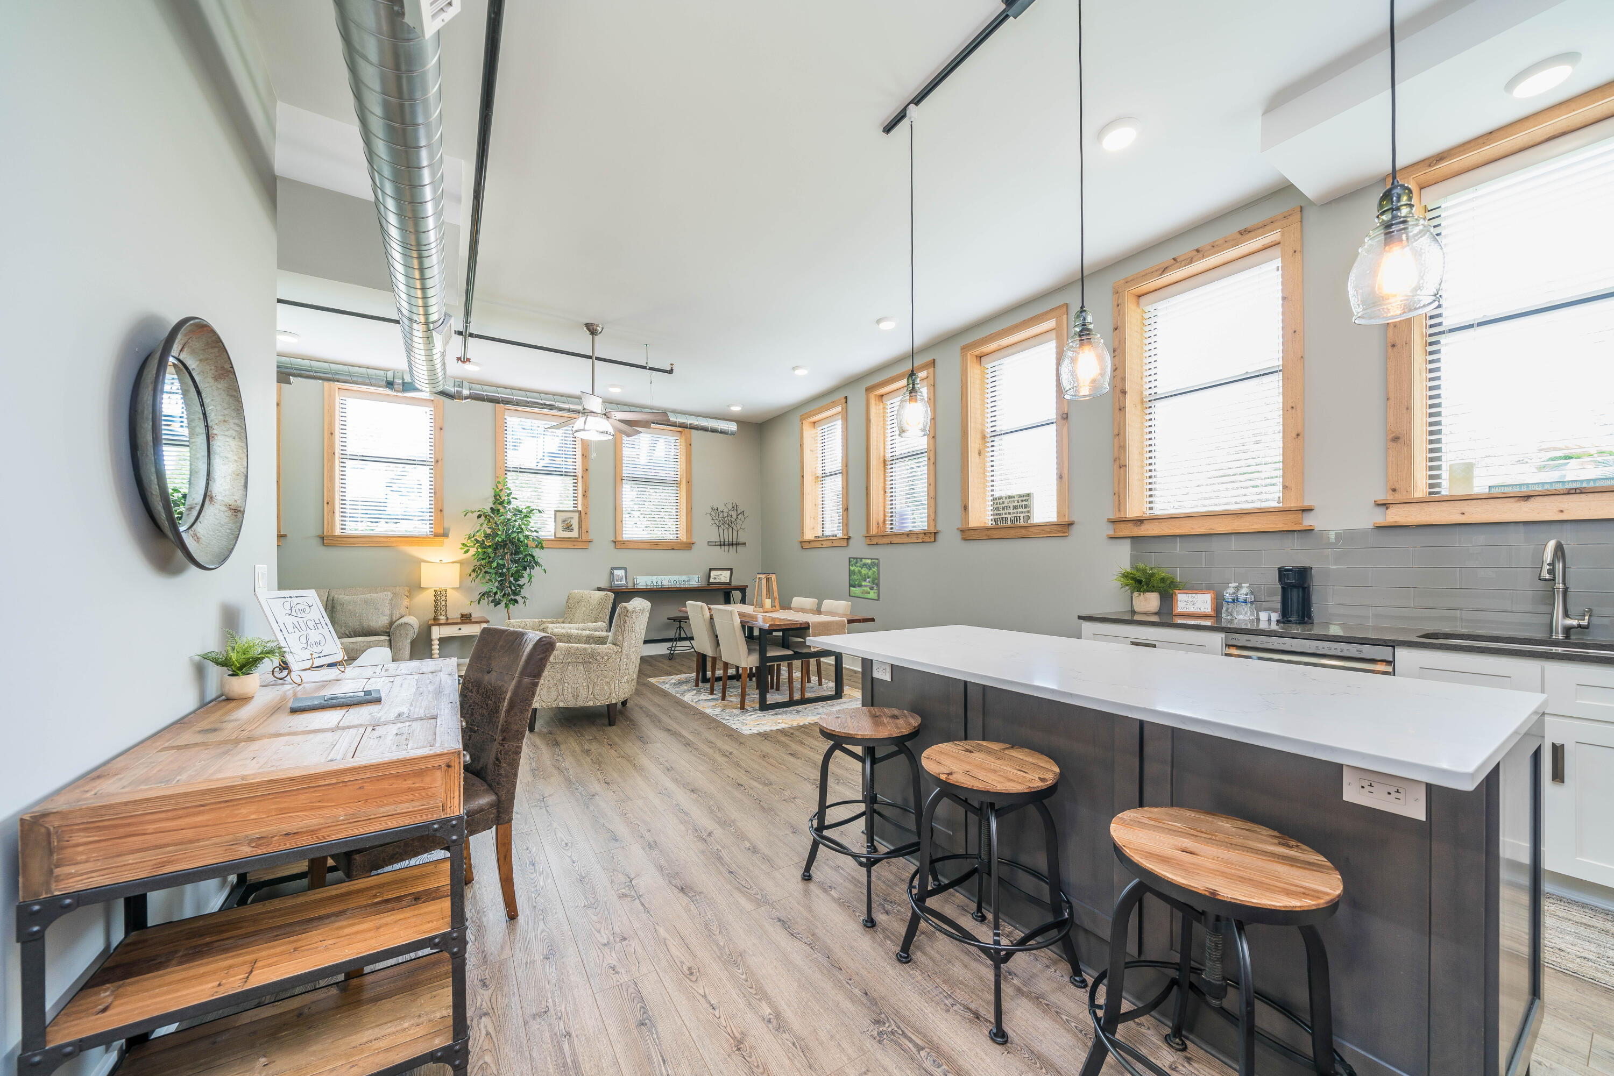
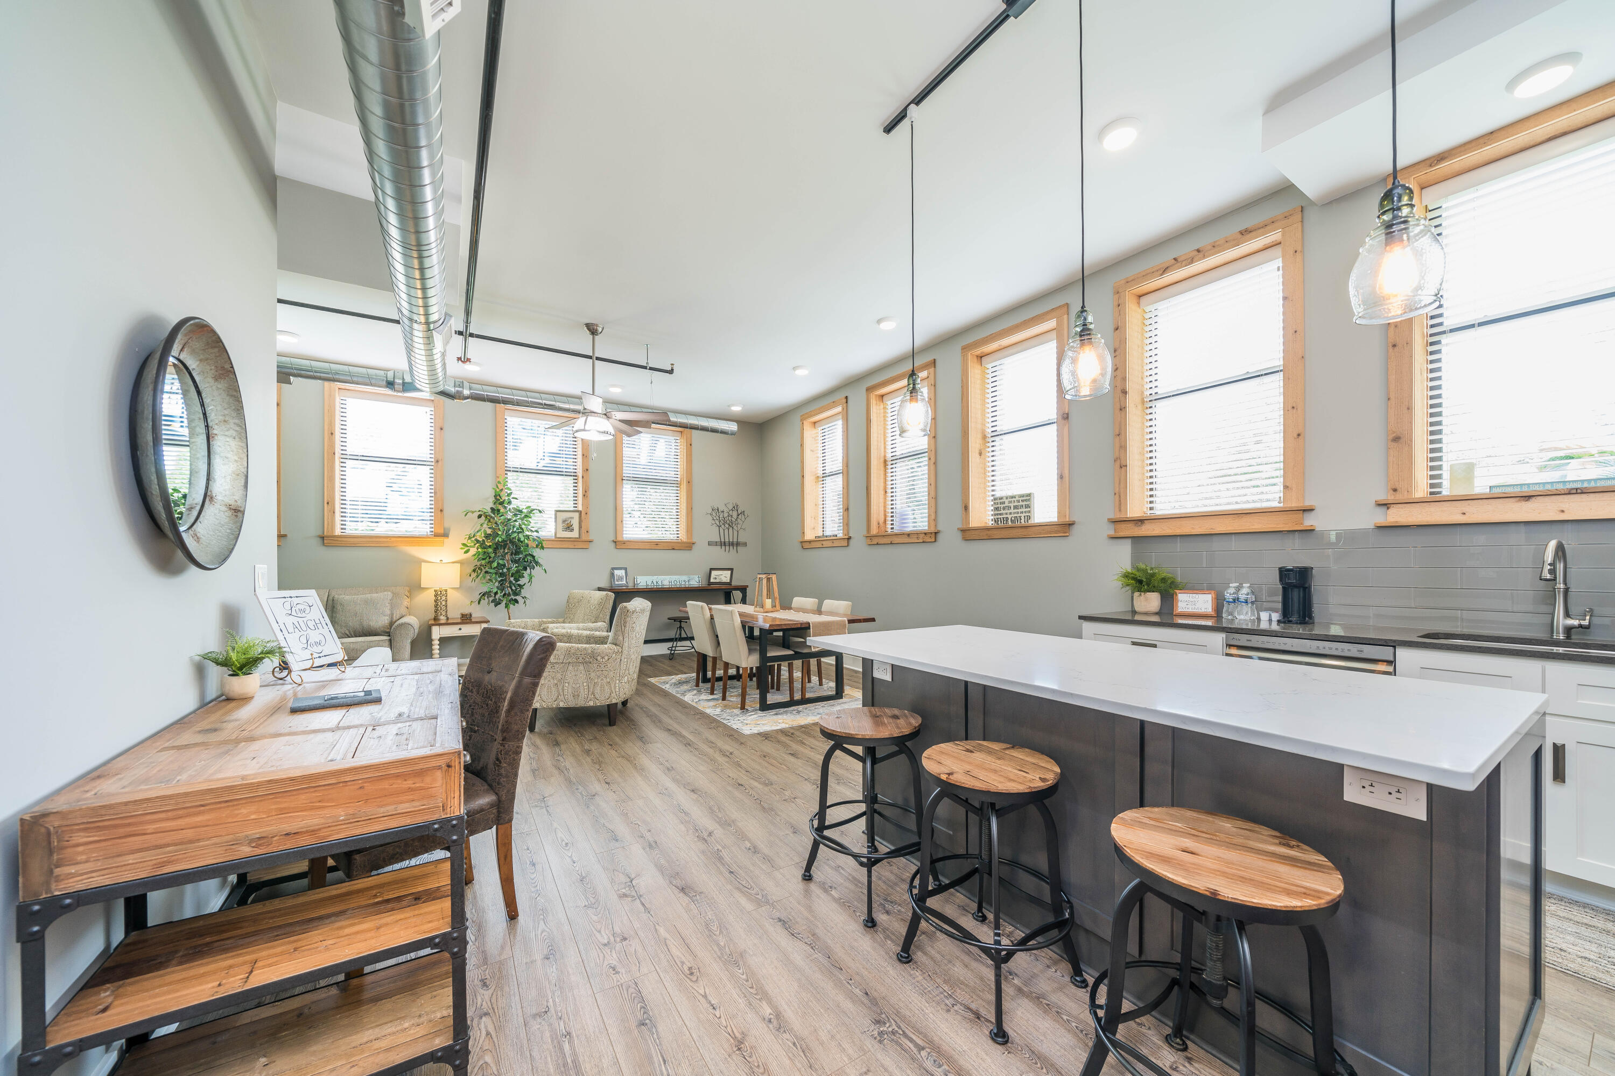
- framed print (863, 578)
